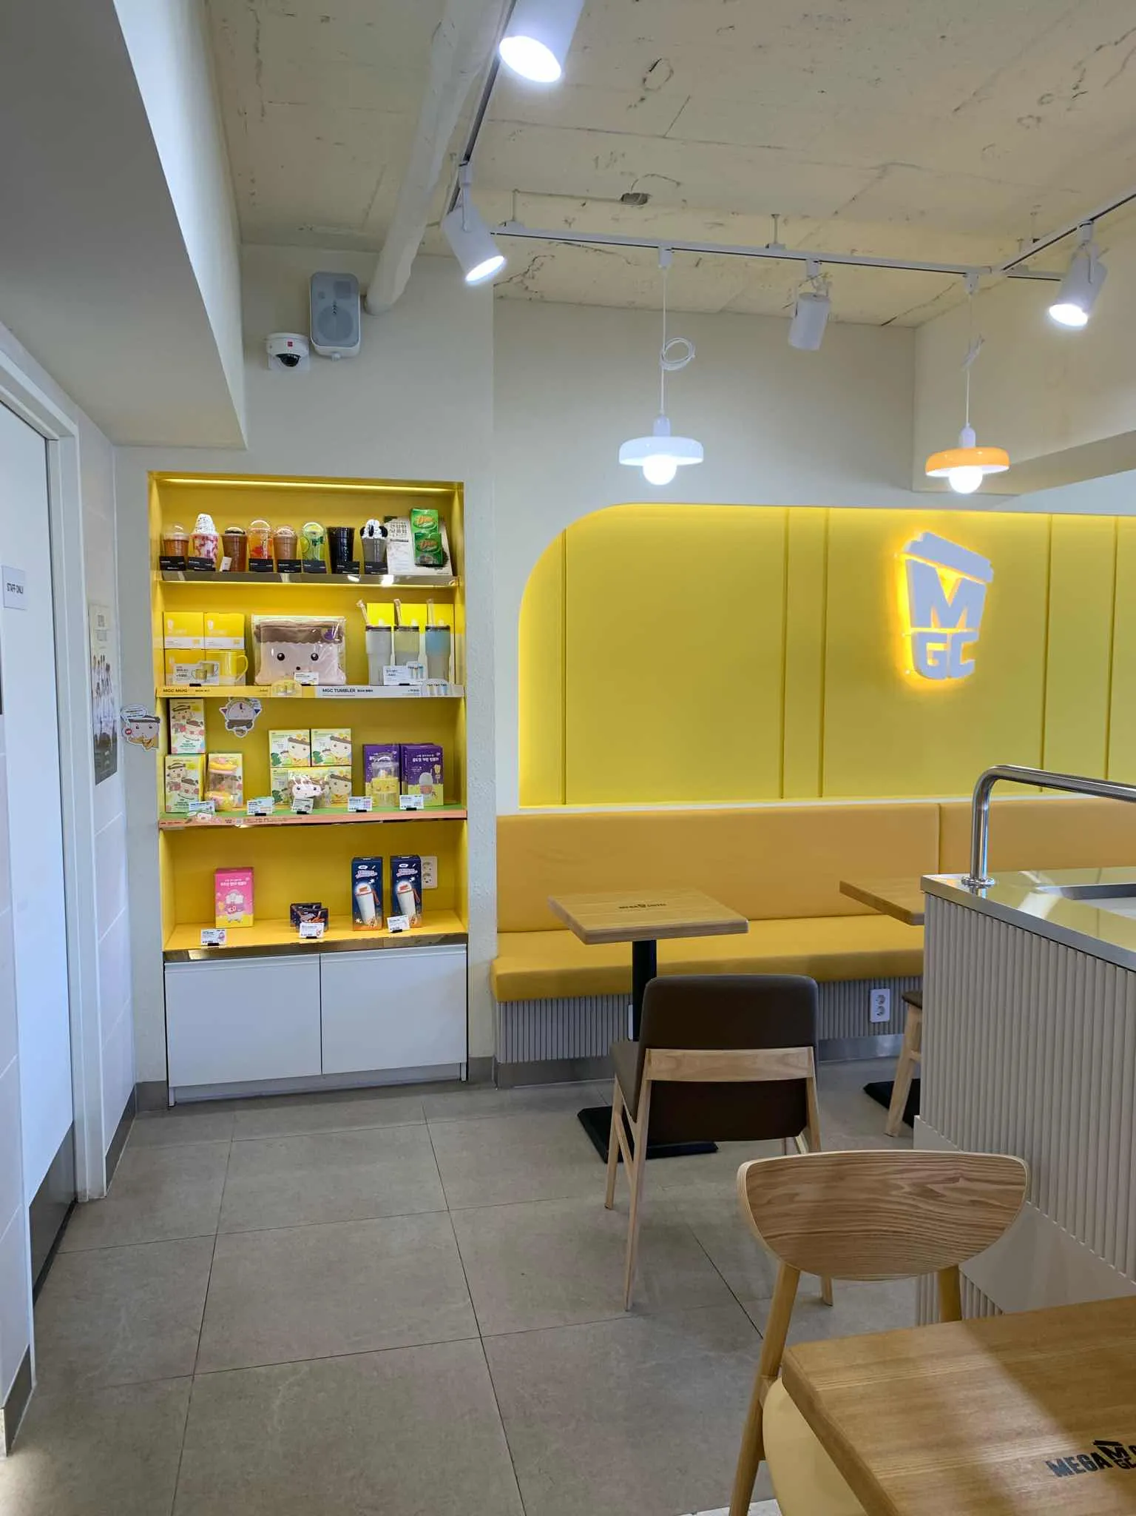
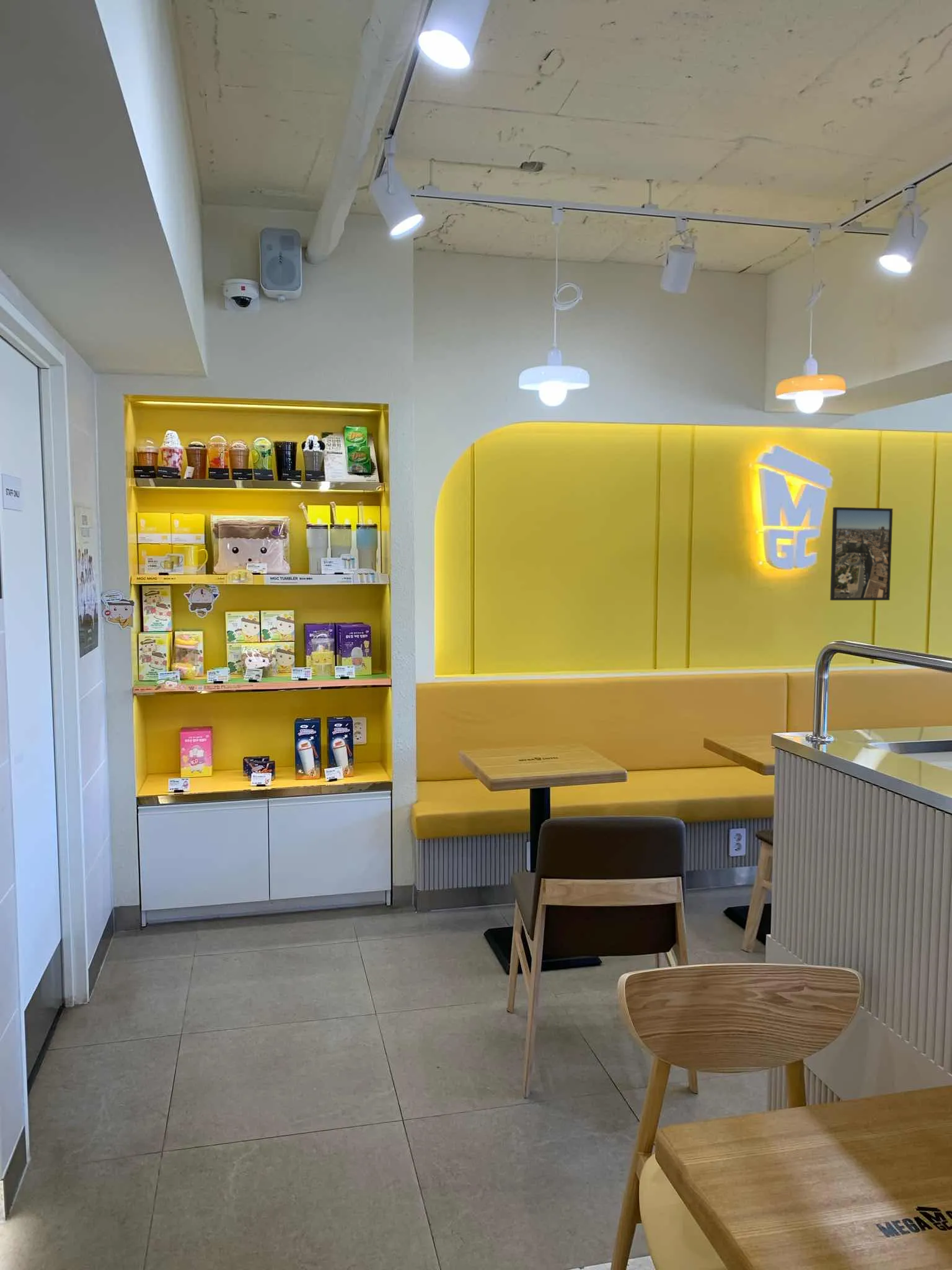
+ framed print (862, 554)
